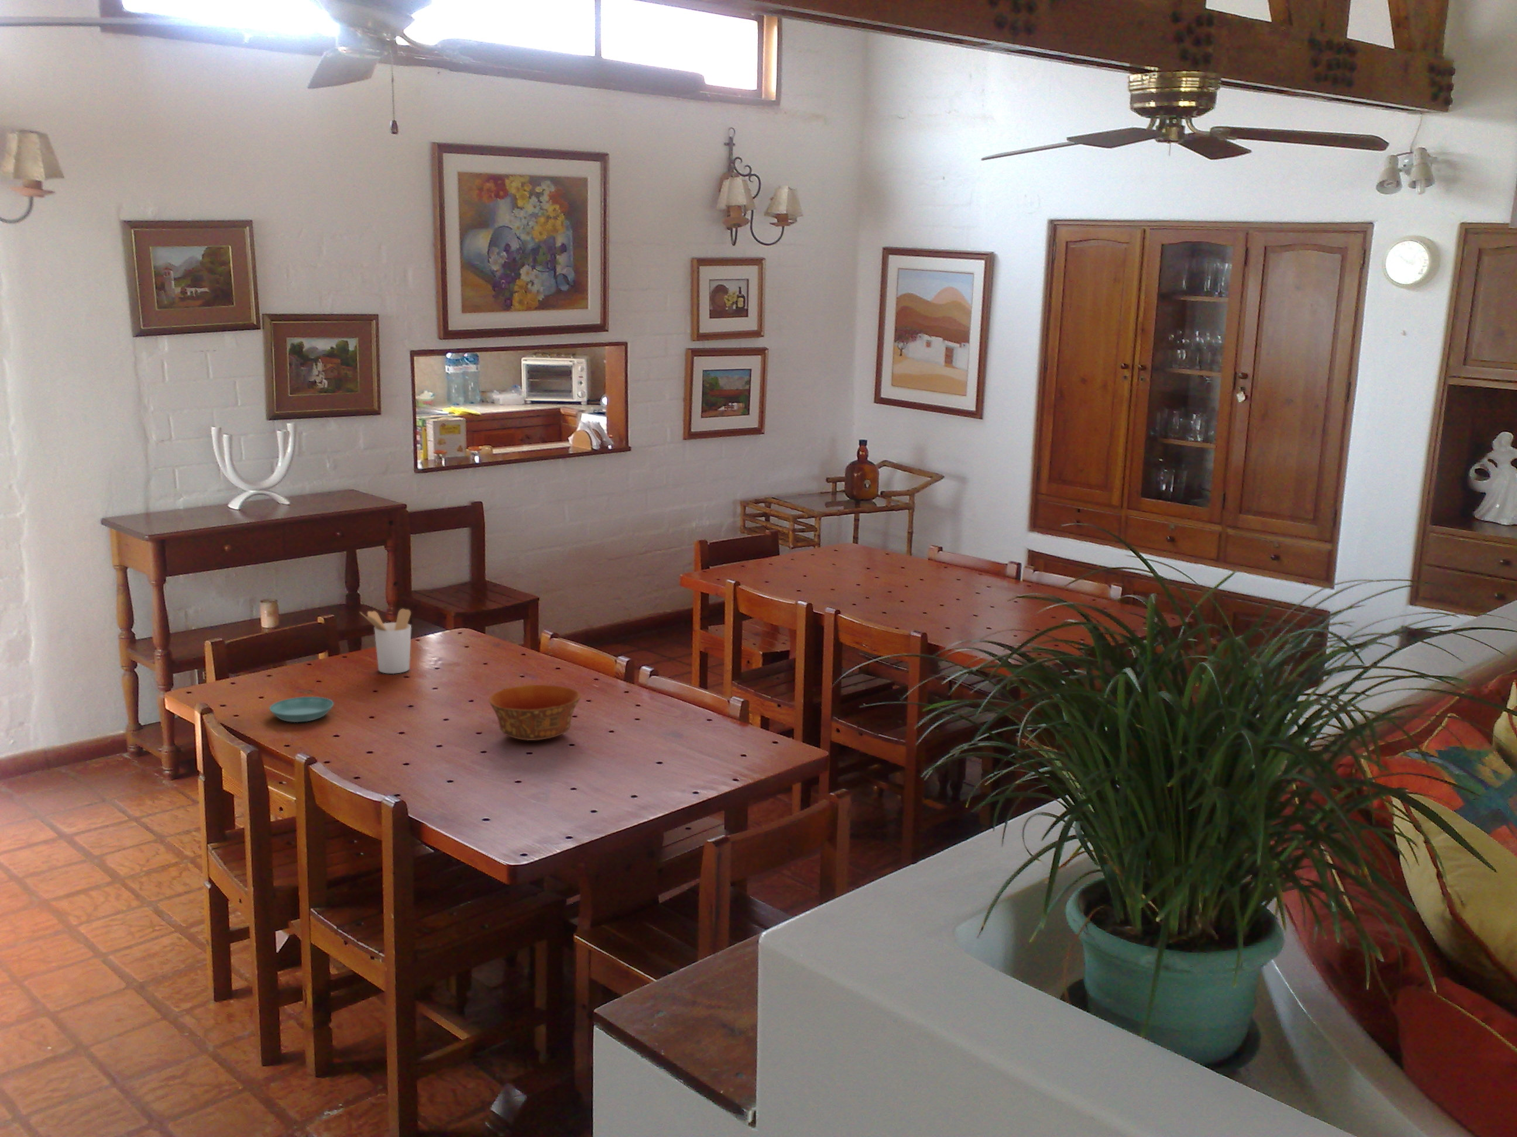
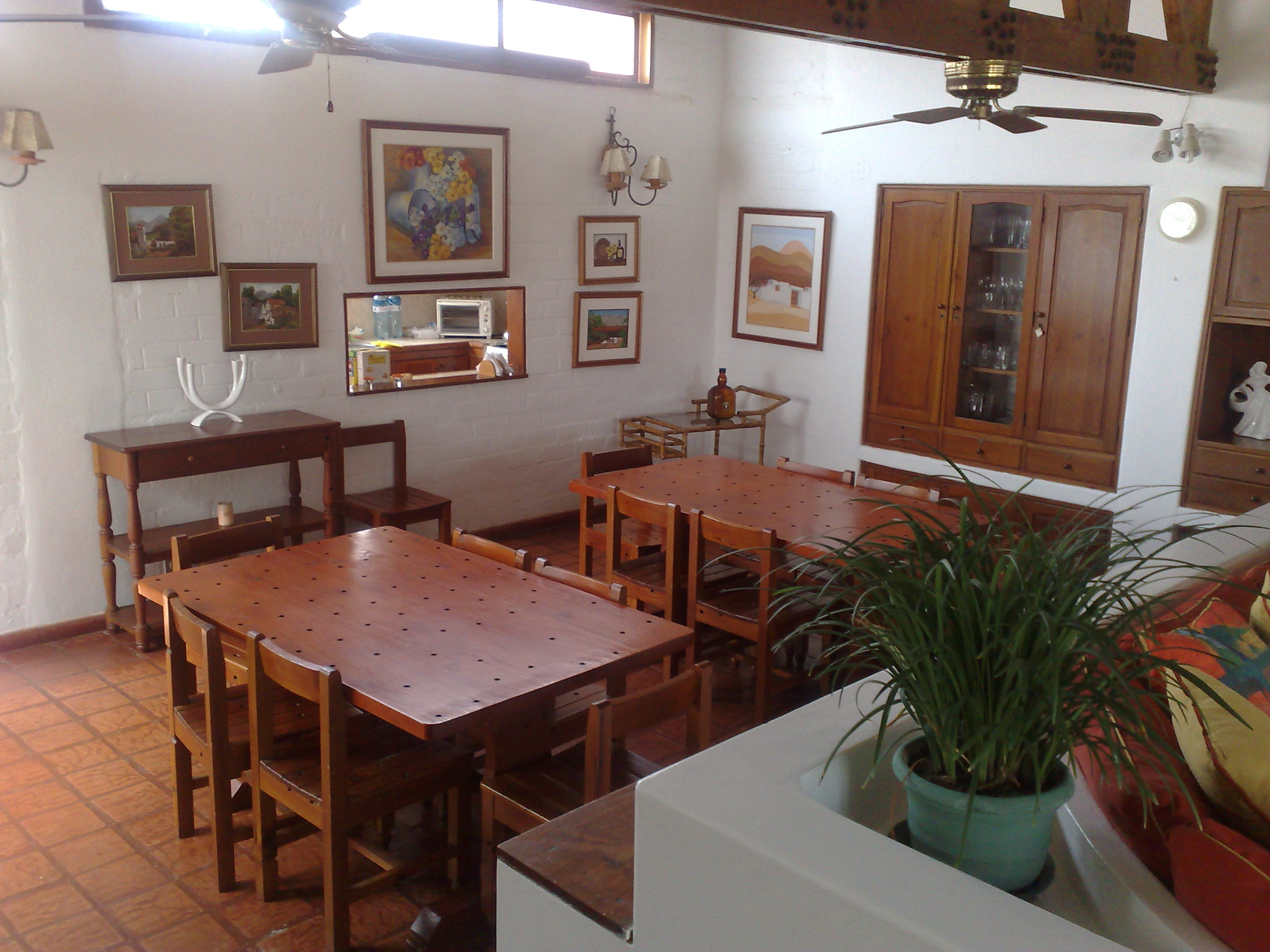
- utensil holder (385, 639)
- saucer (302, 711)
- bowl (535, 715)
